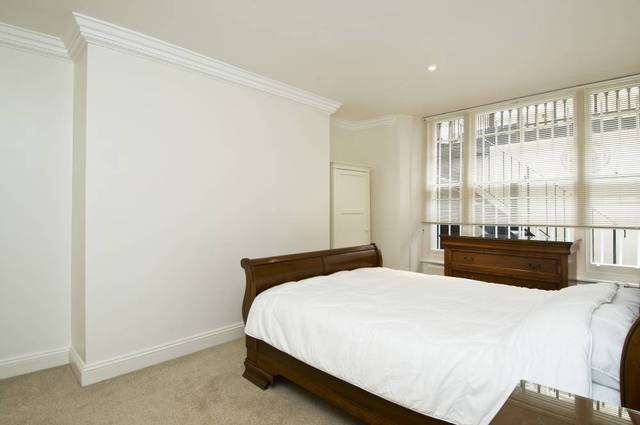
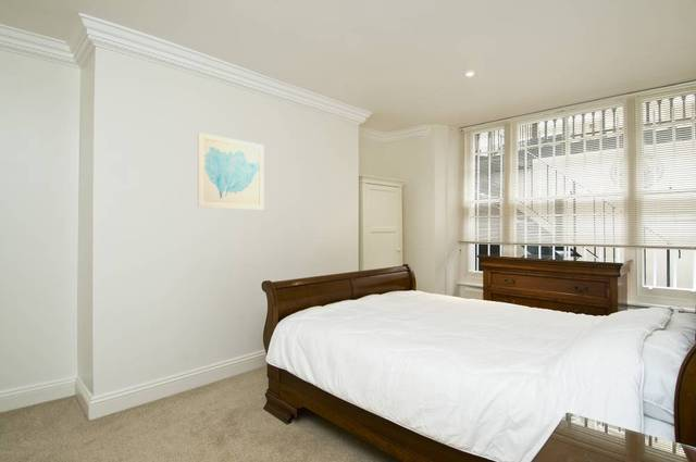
+ wall art (233, 174)
